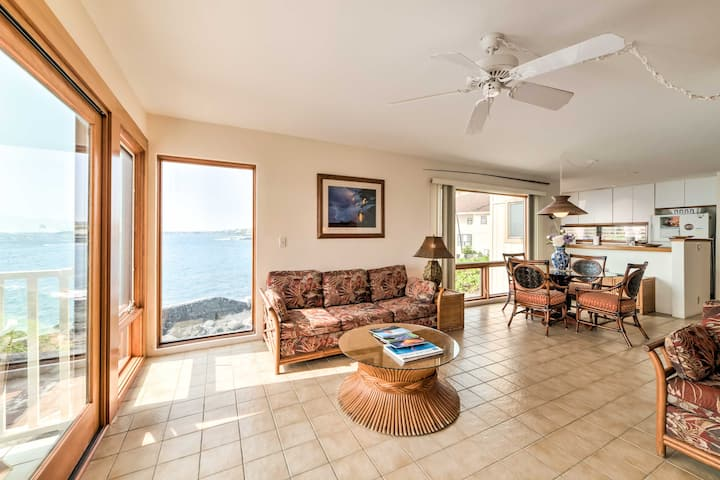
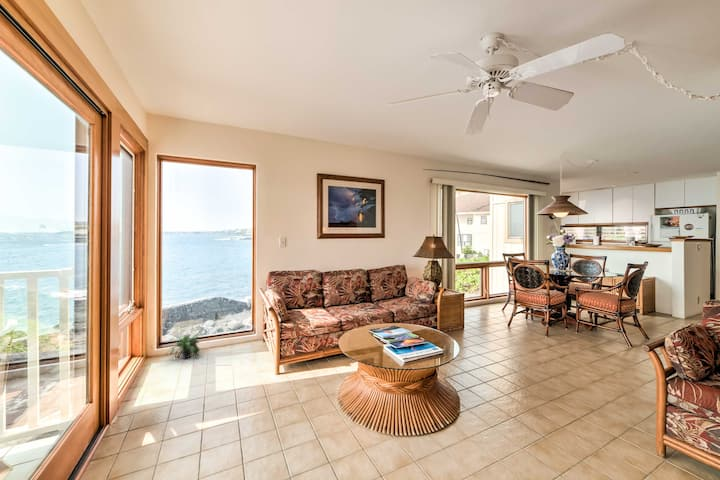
+ potted plant (185, 345)
